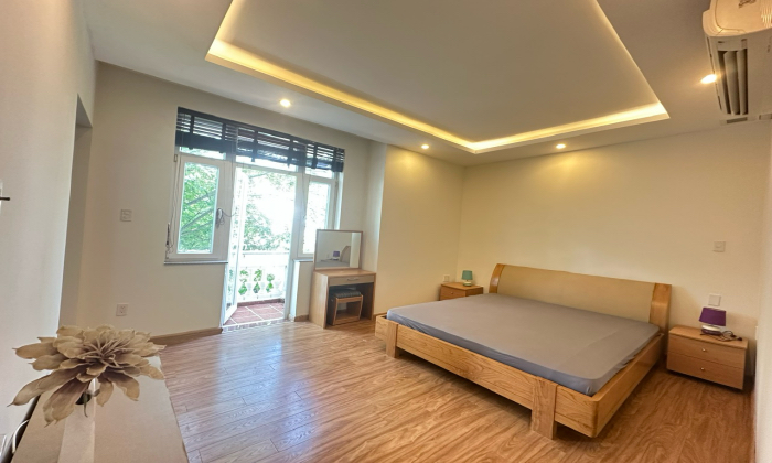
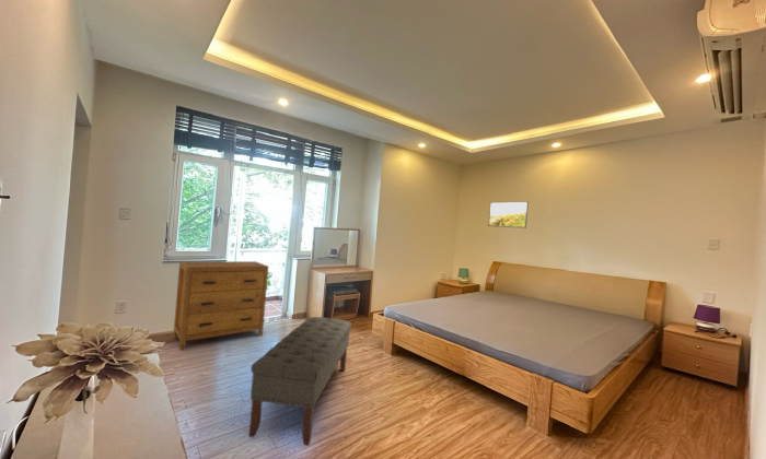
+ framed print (507, 214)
+ dresser (222, 299)
+ bench (309, 366)
